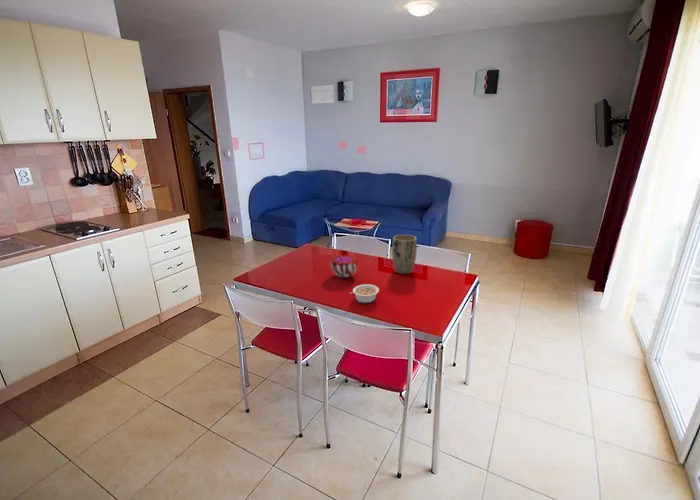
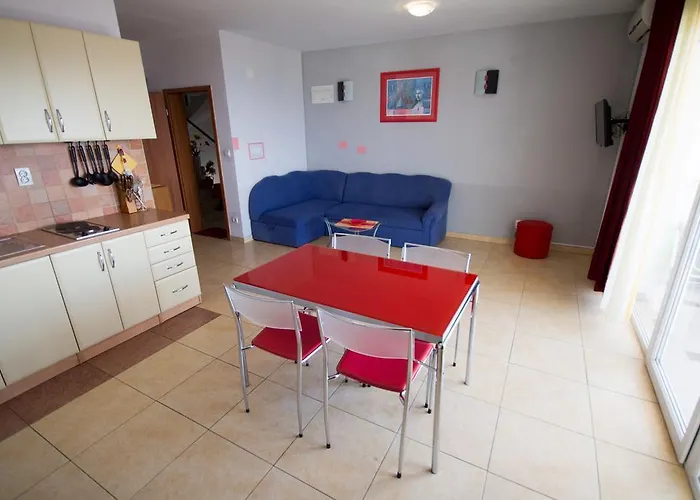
- plant pot (404, 254)
- legume (365, 293)
- decorative bowl (344, 267)
